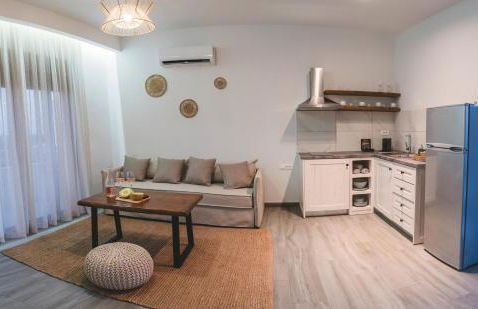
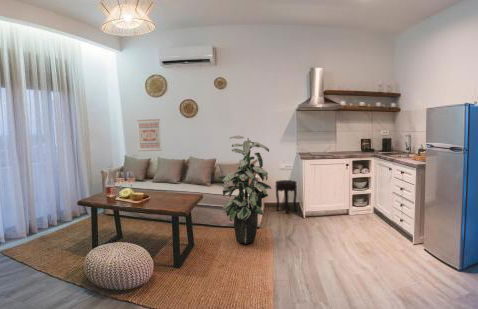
+ indoor plant (244, 188)
+ wall art (149, 135)
+ side table (286, 196)
